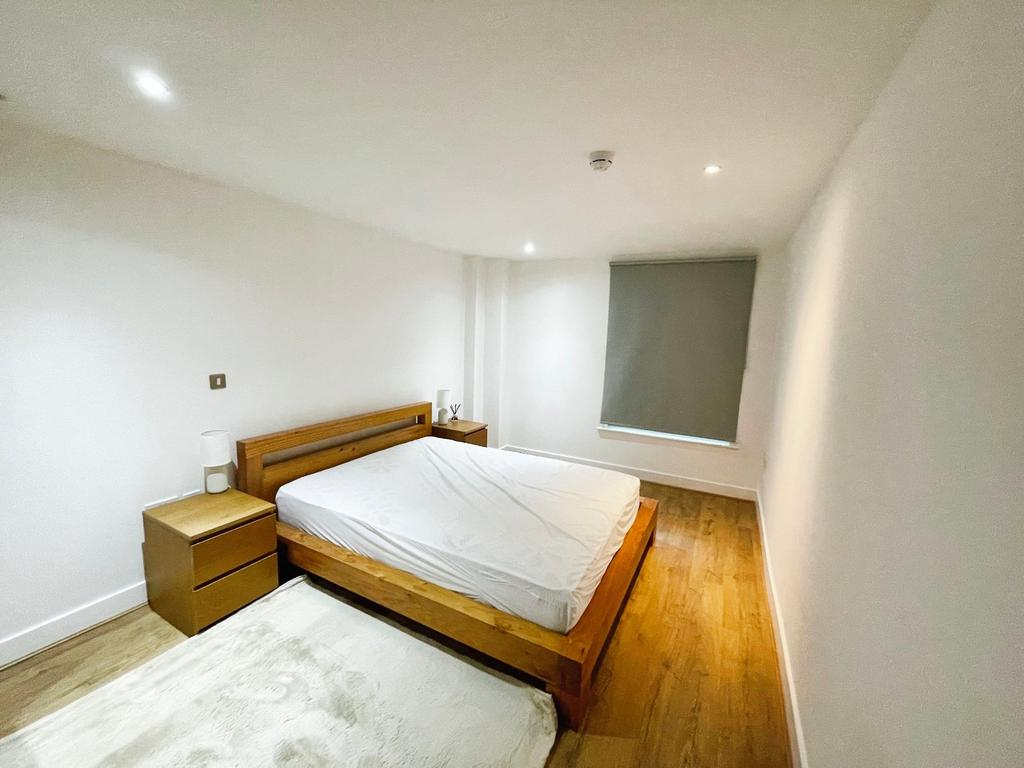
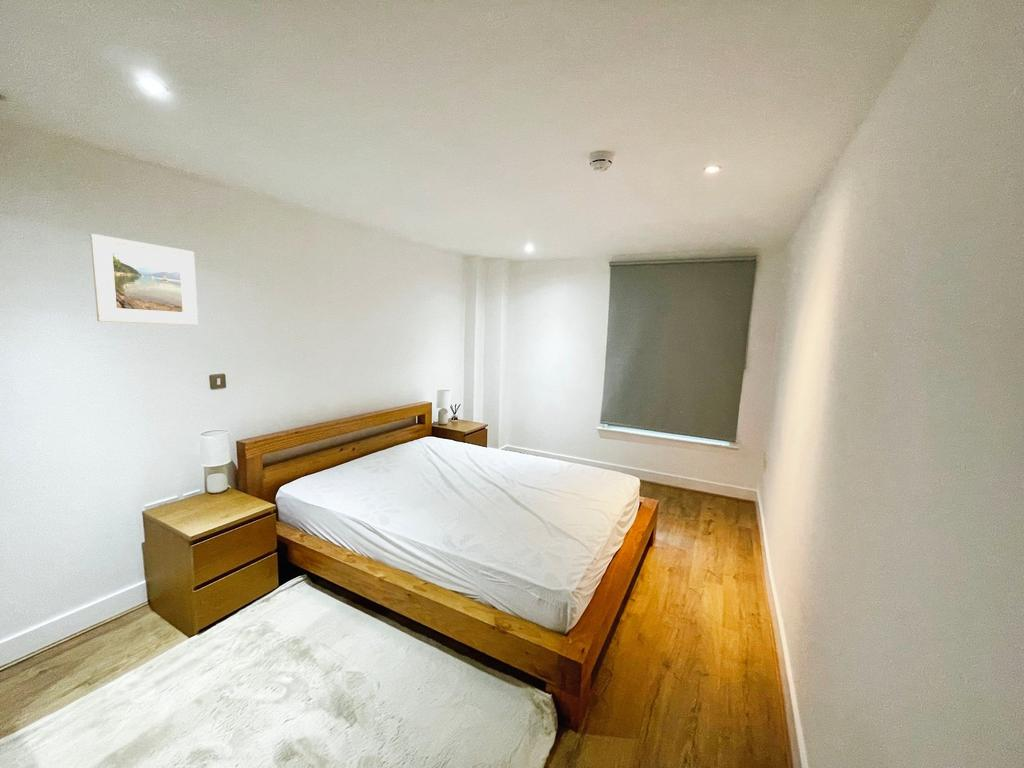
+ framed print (149, 283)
